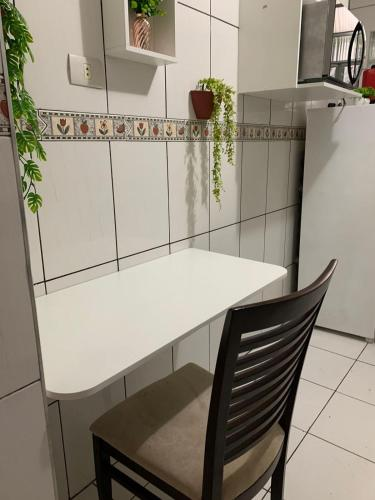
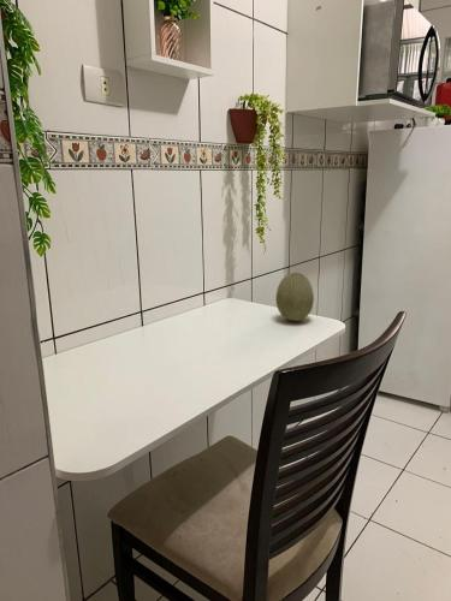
+ fruit (295, 296)
